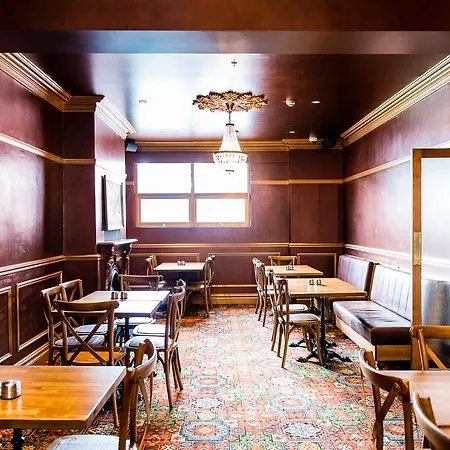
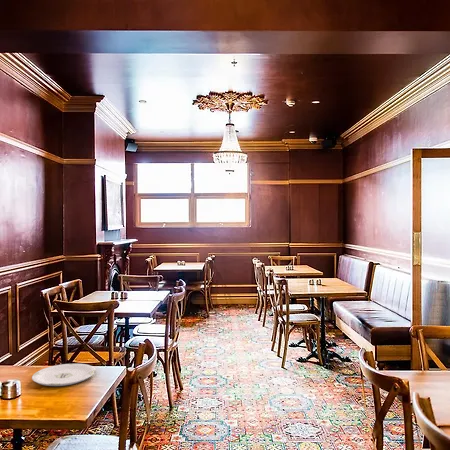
+ plate (64, 375)
